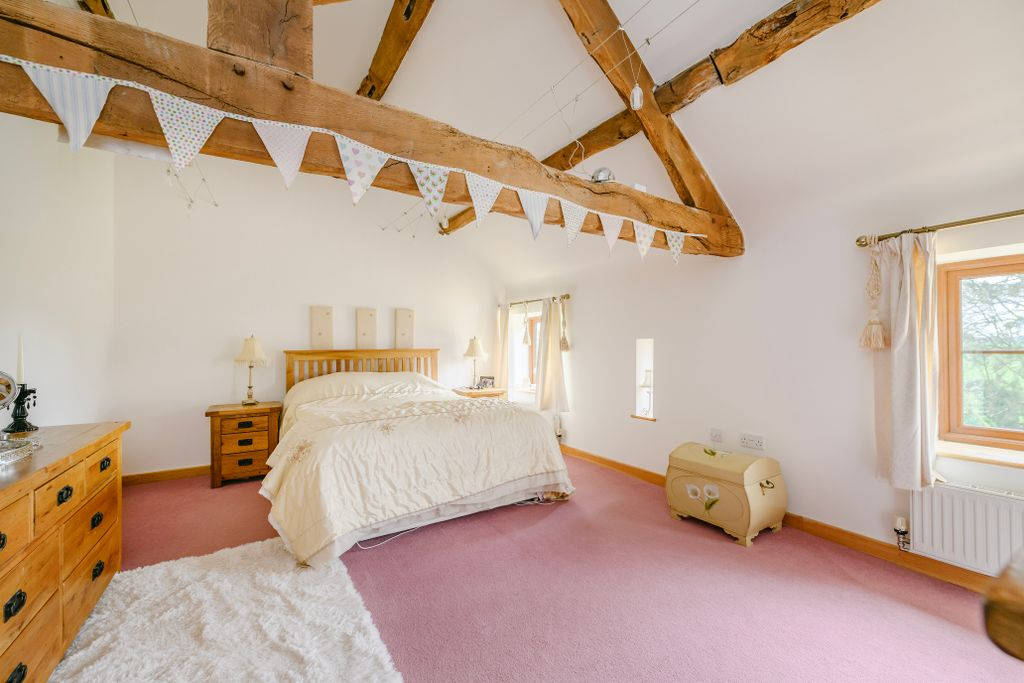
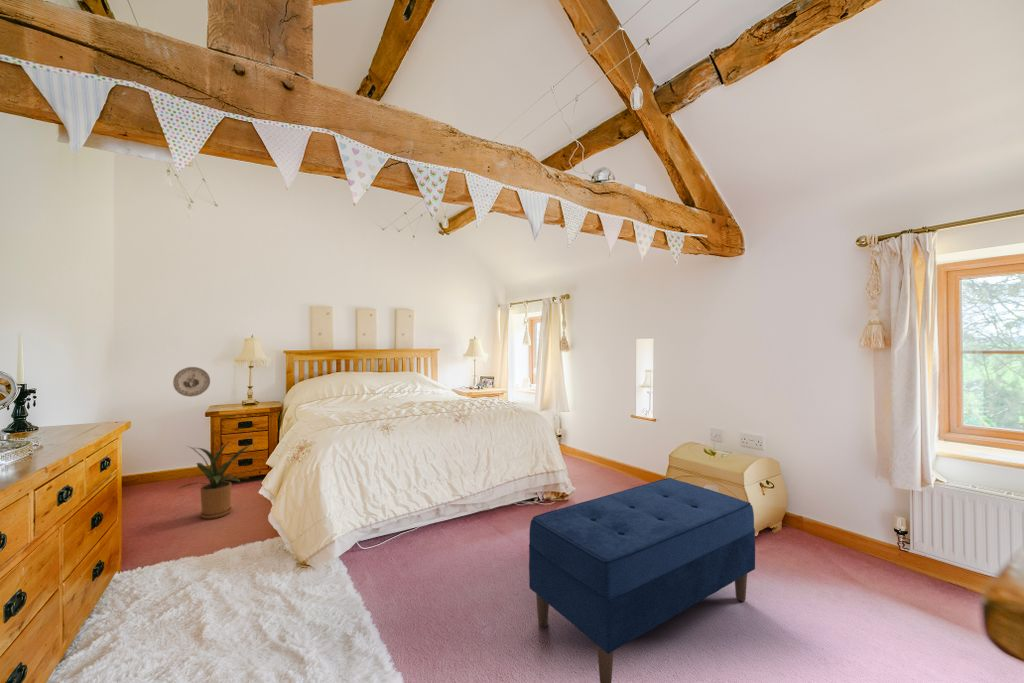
+ house plant (218, 478)
+ bench (646, 560)
+ decorative plate (192, 381)
